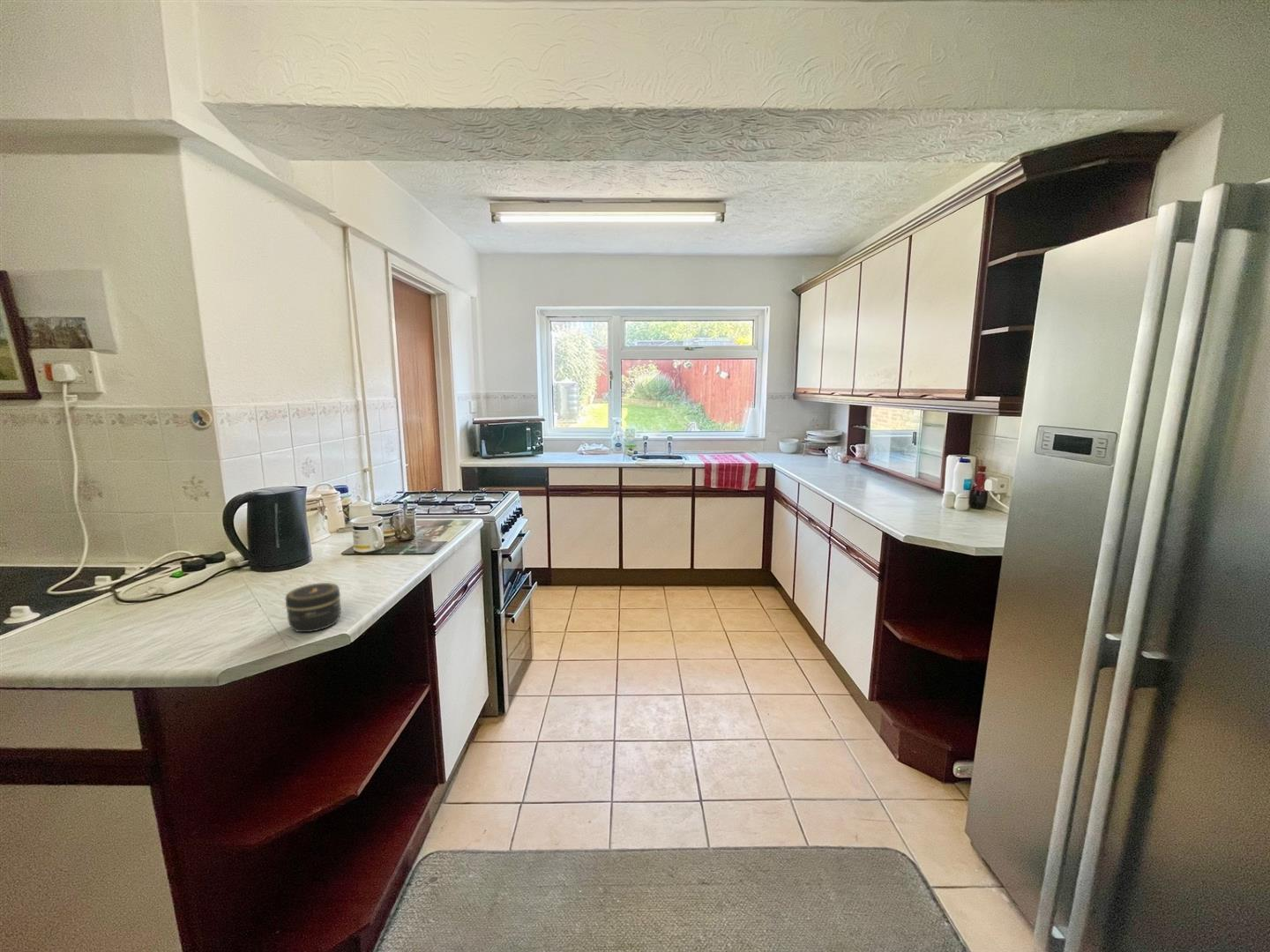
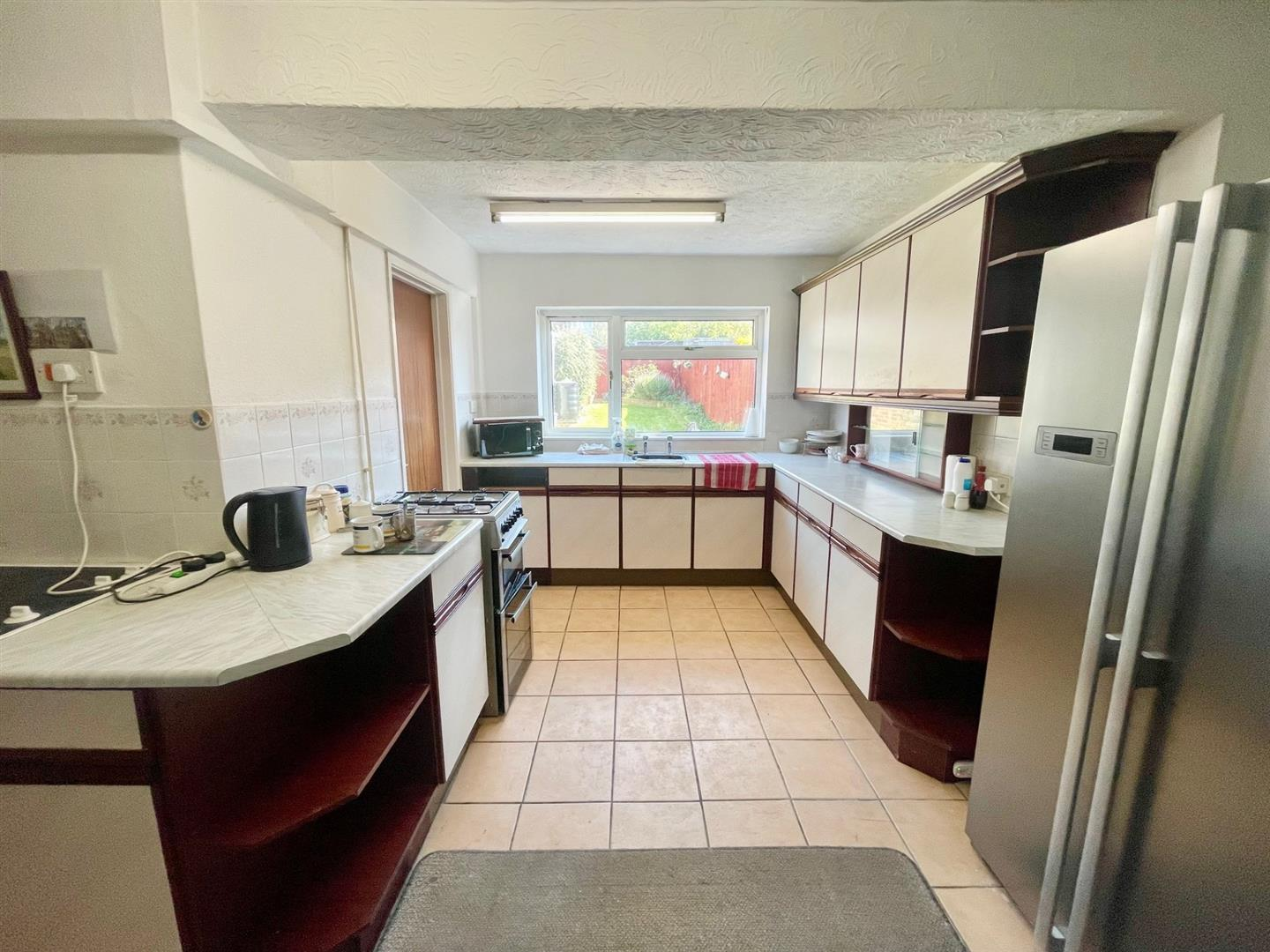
- jar (314, 606)
